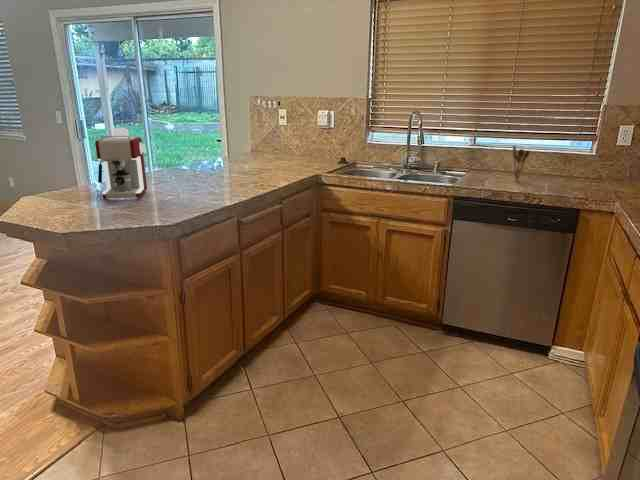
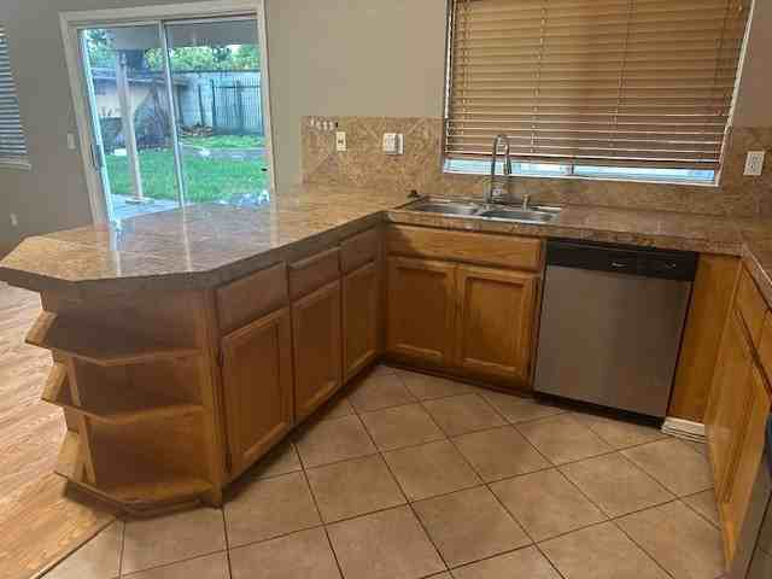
- utensil holder (518, 163)
- coffee maker (120, 163)
